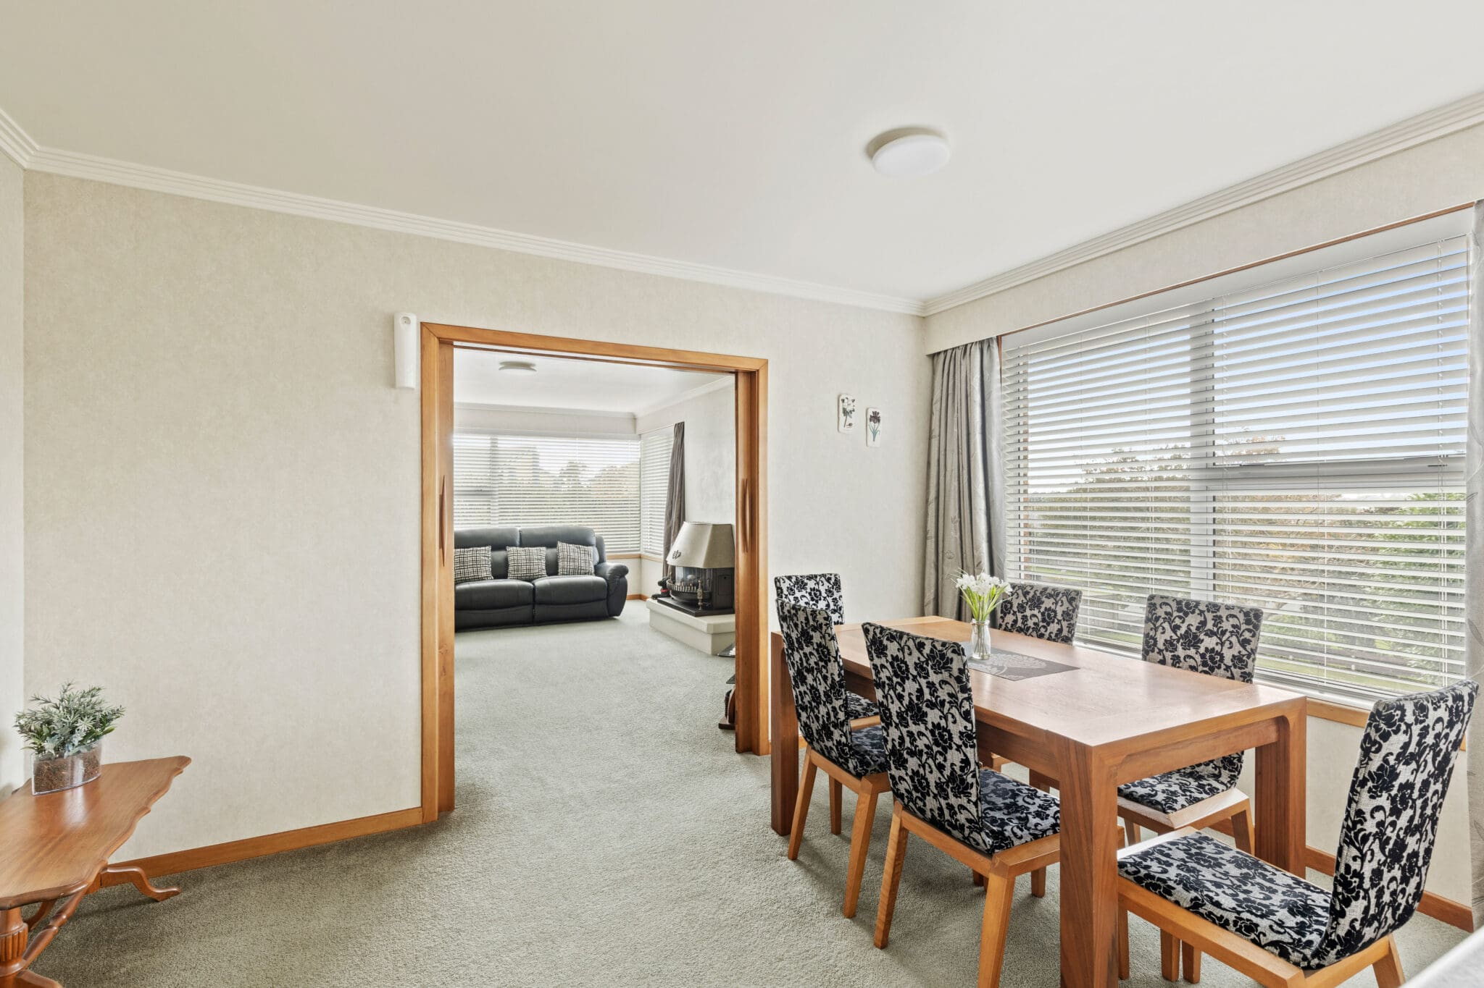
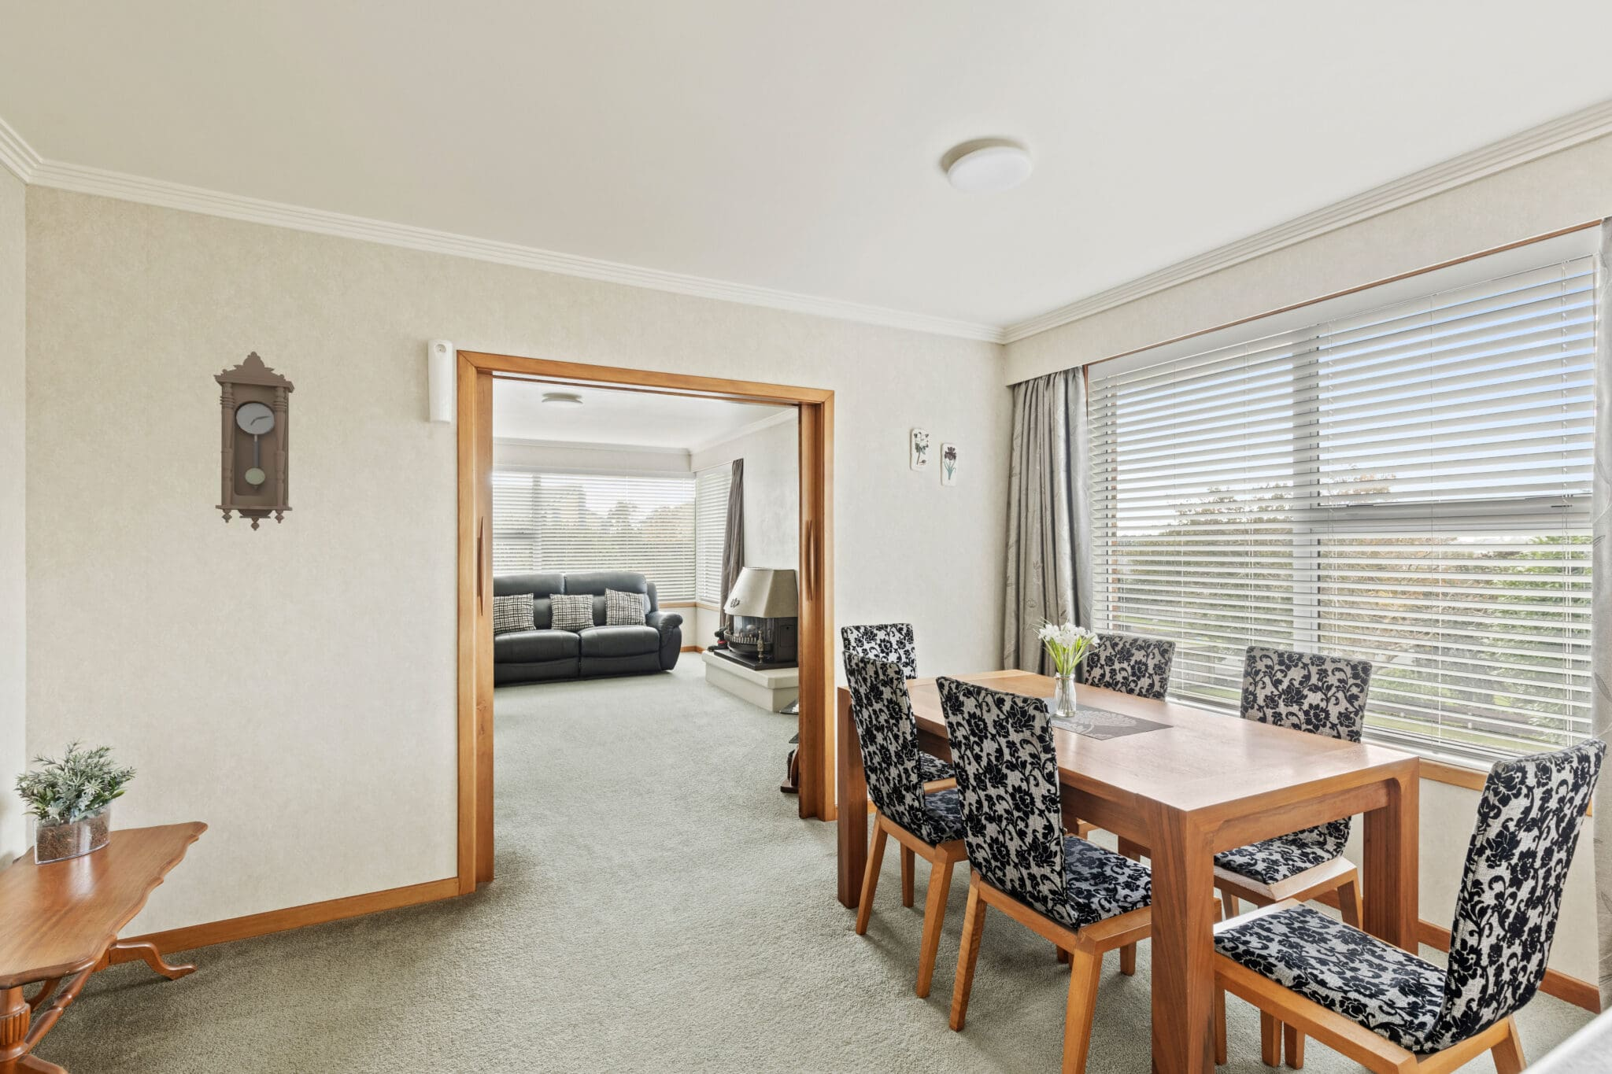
+ pendulum clock (255, 442)
